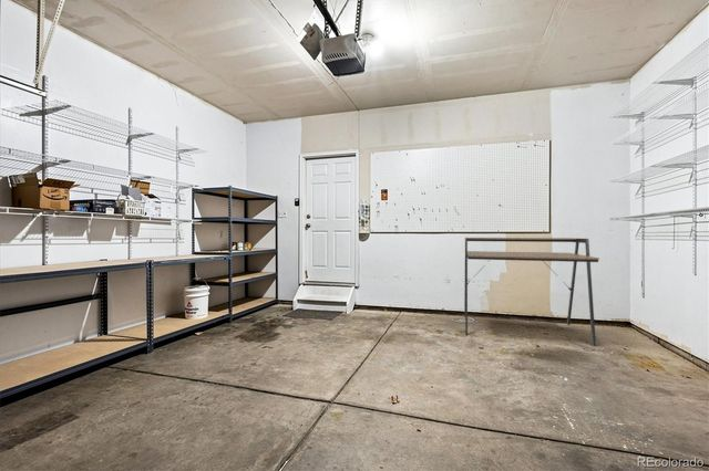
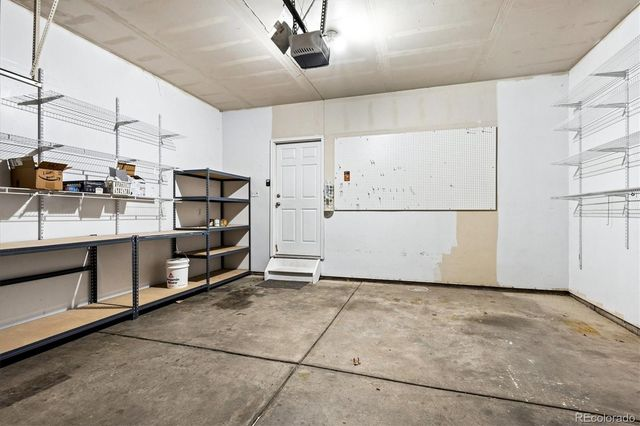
- desk (522, 260)
